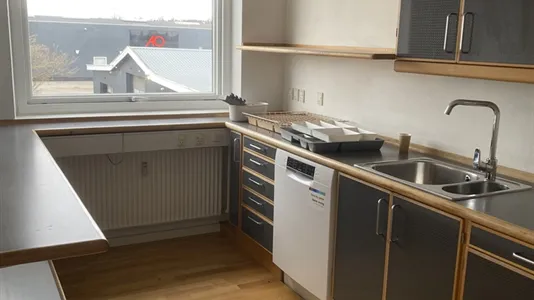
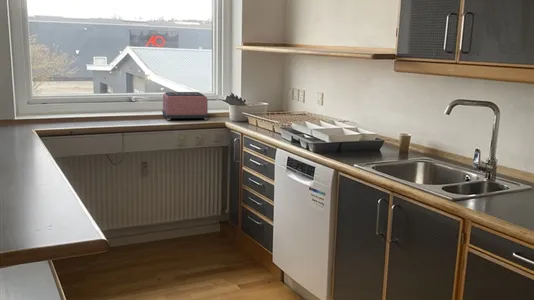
+ toaster (184, 104)
